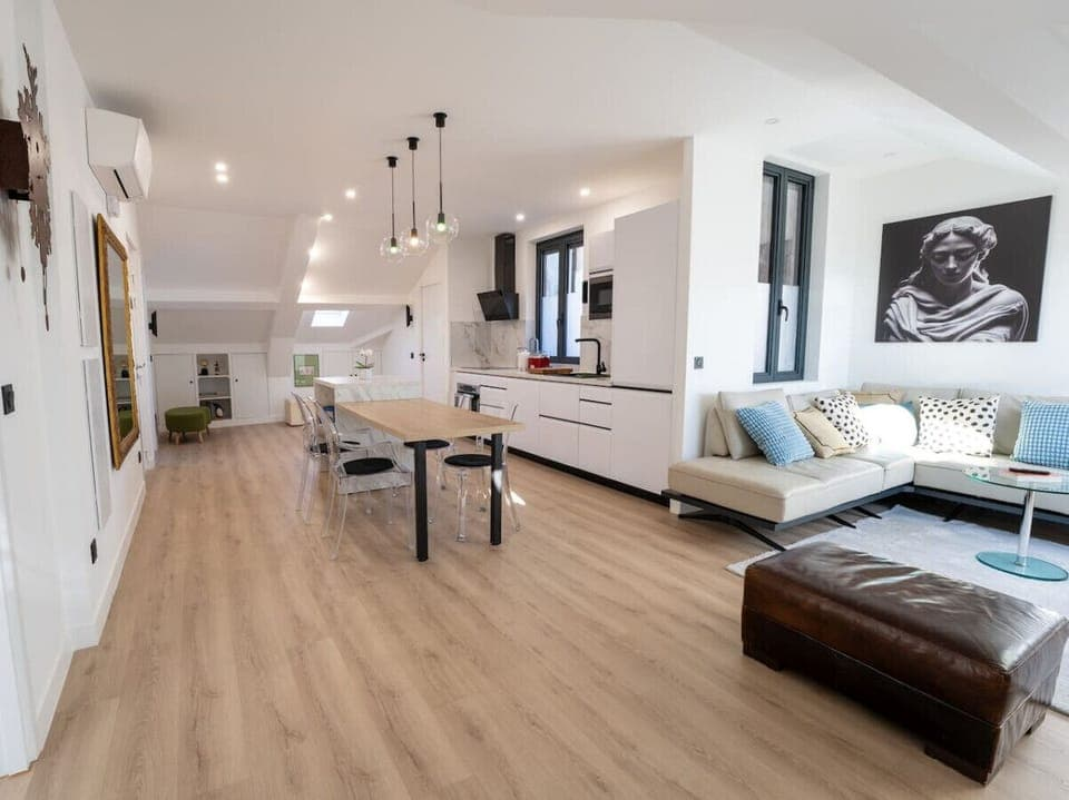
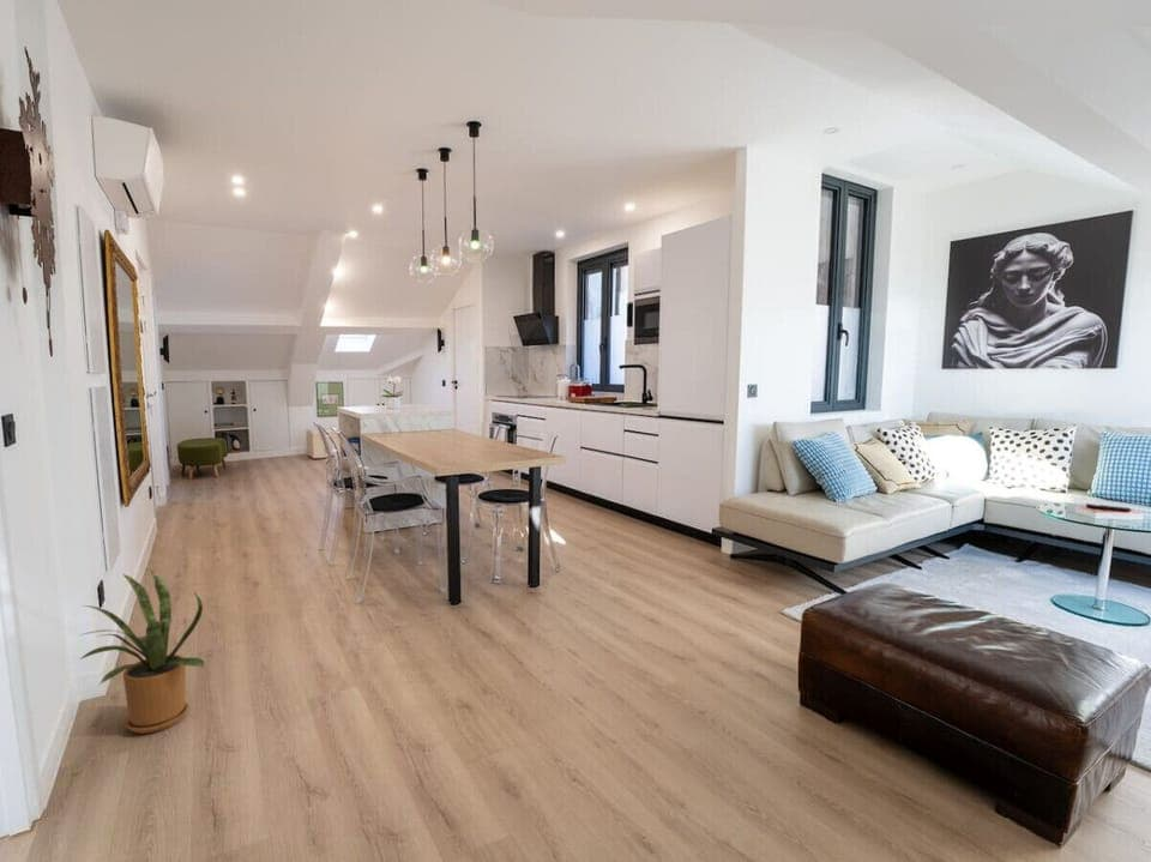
+ house plant (143, 655)
